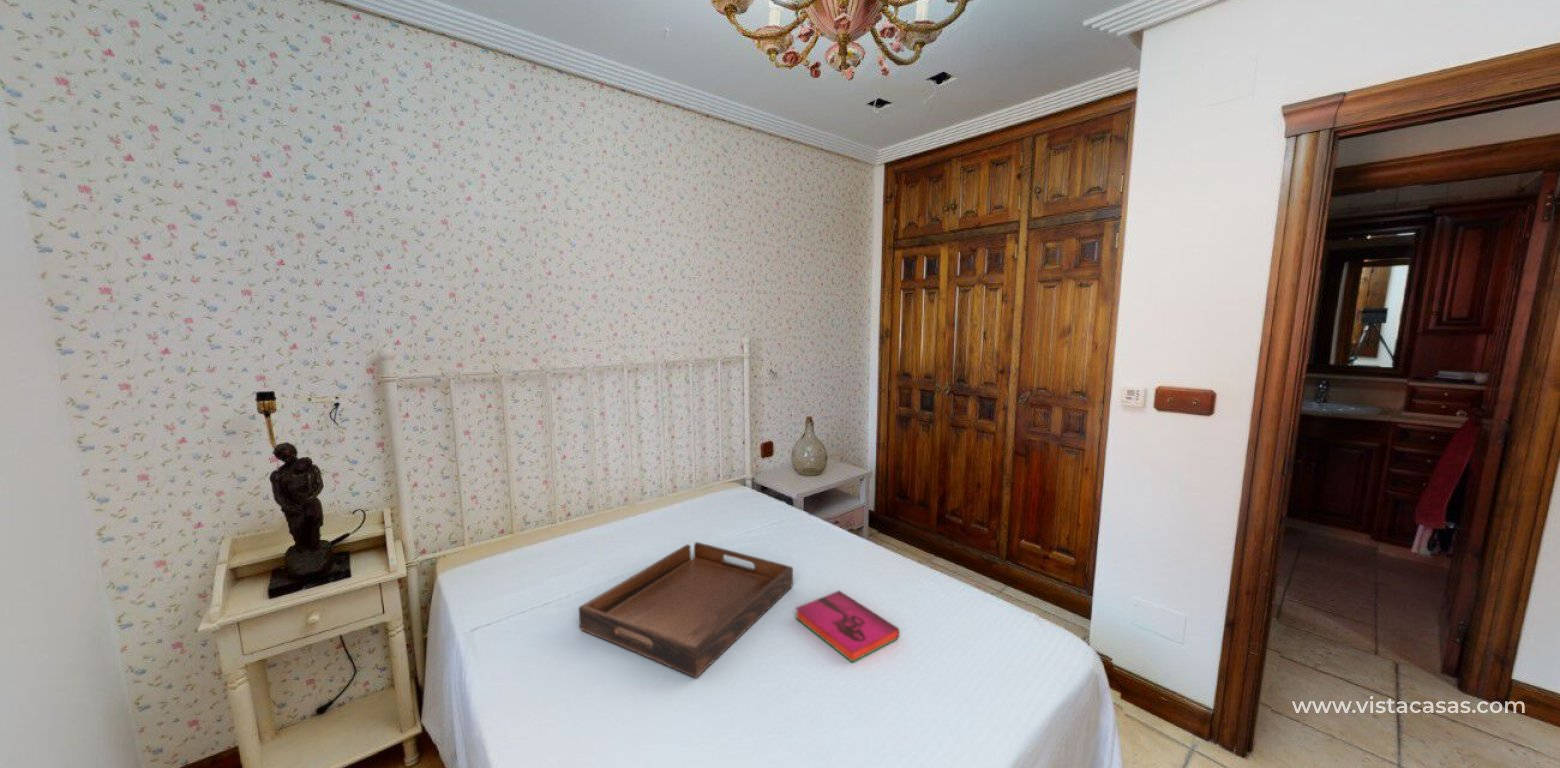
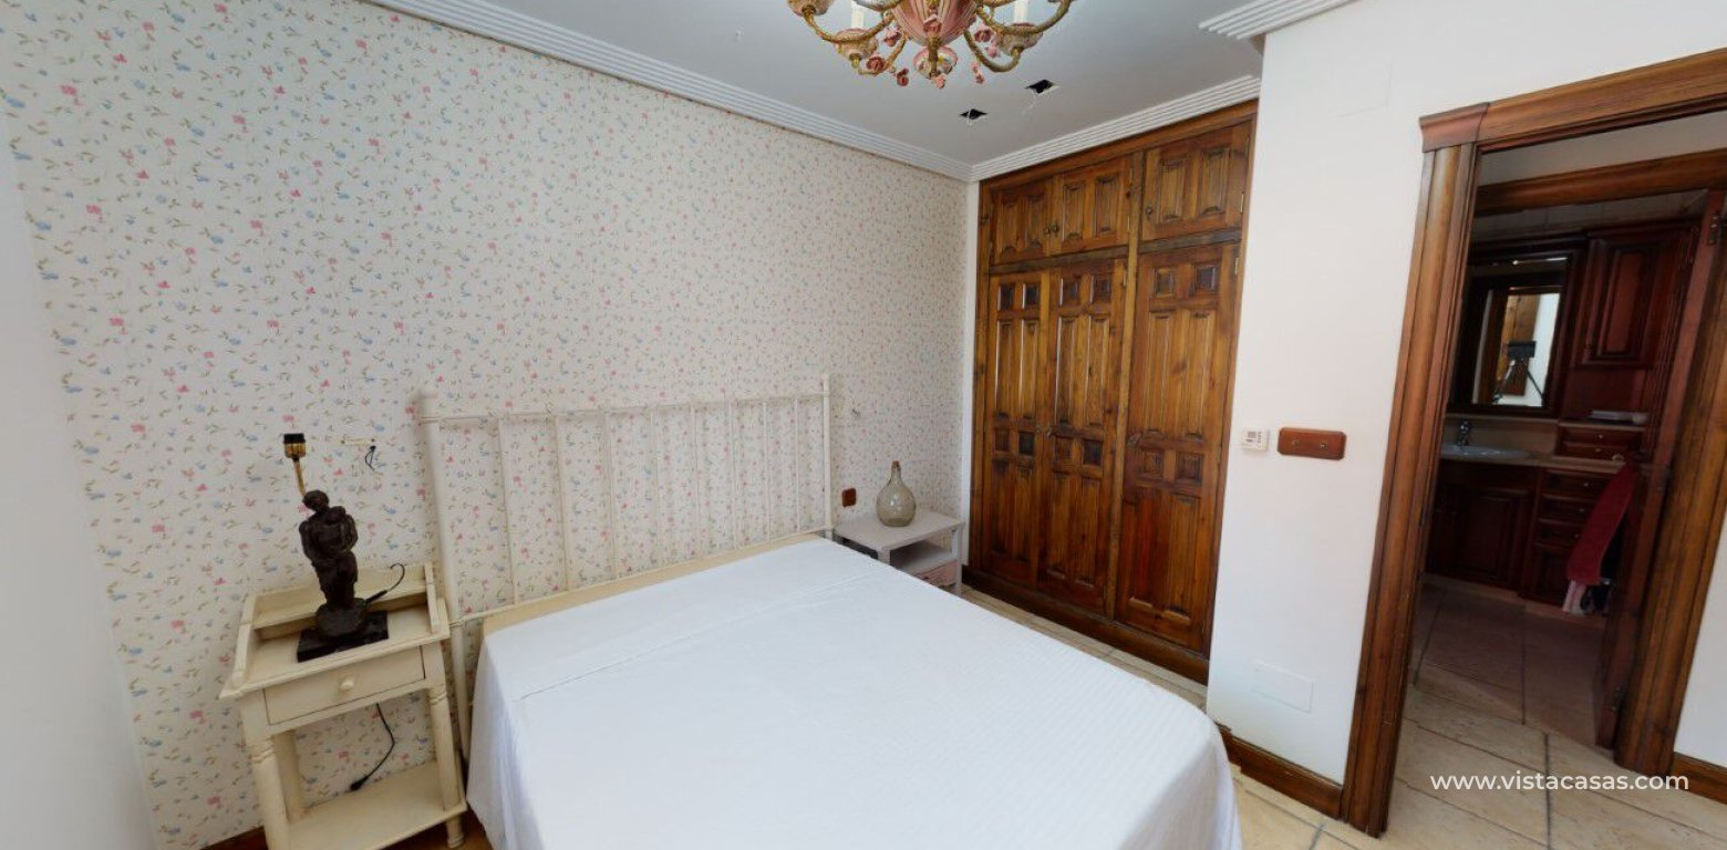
- hardback book (845, 622)
- serving tray (694, 595)
